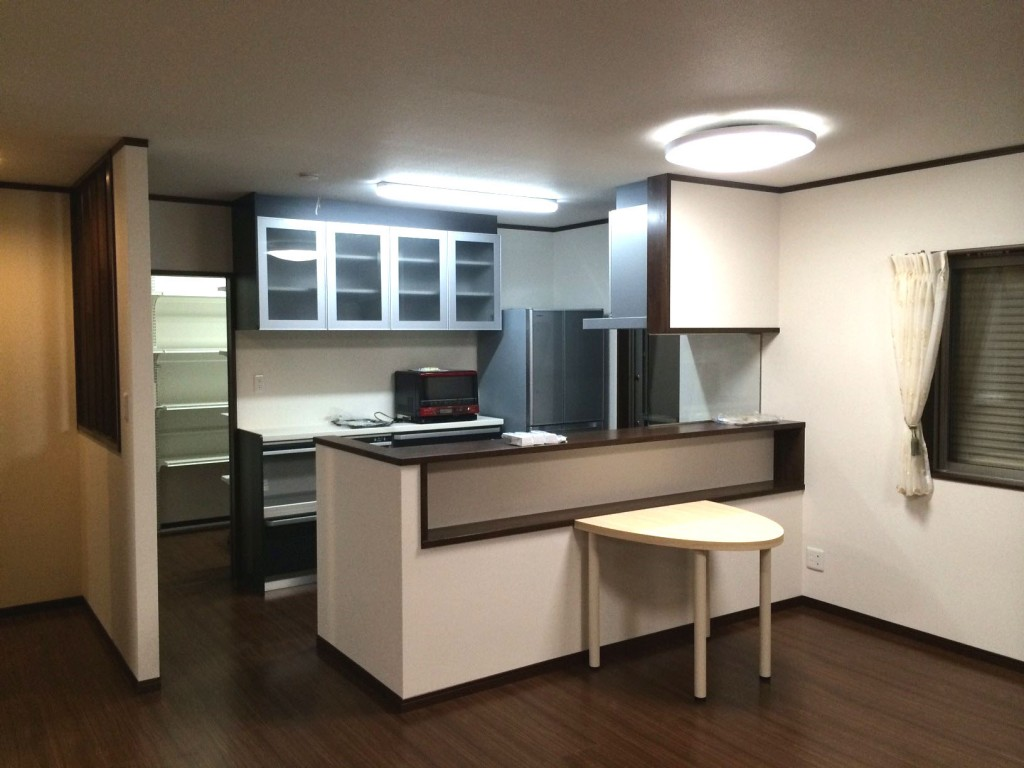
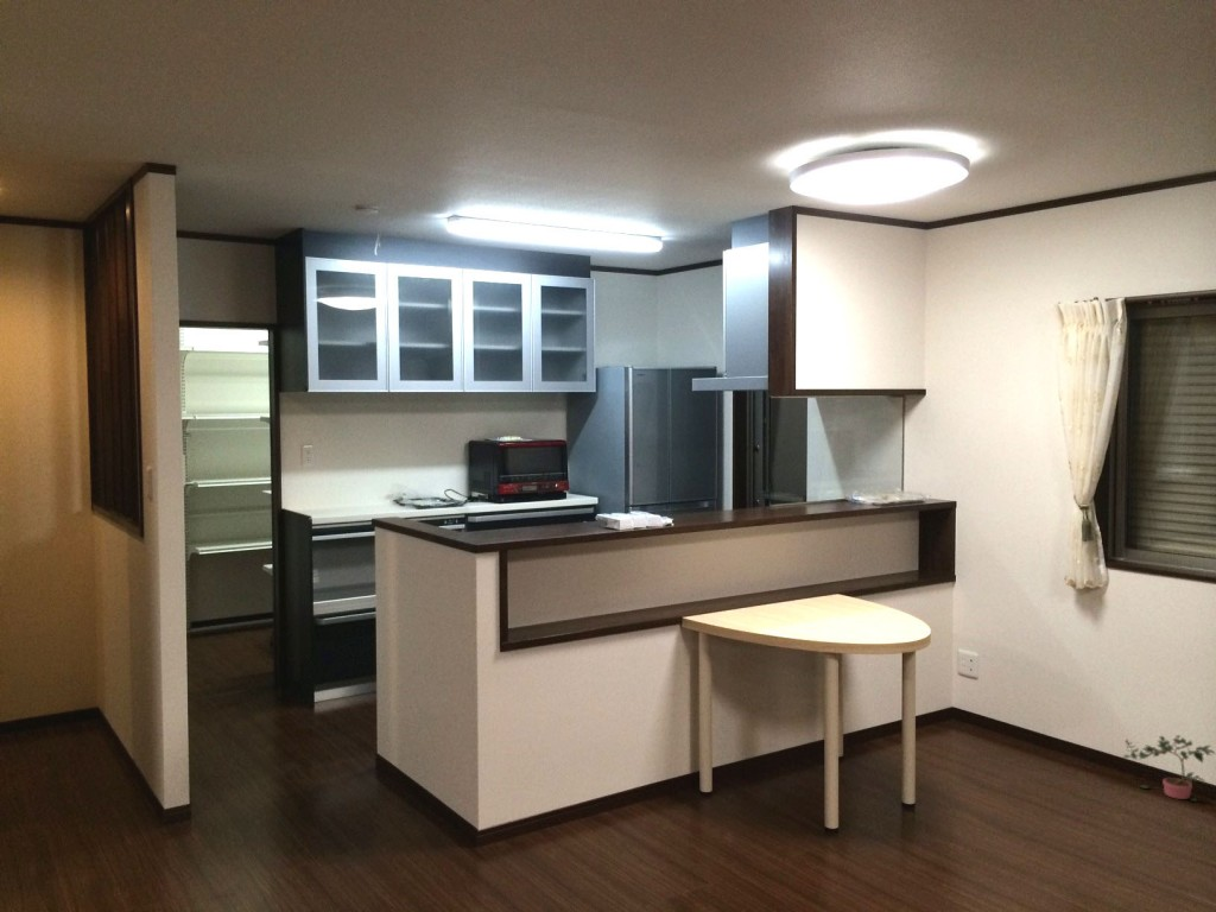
+ potted plant (1165, 753)
